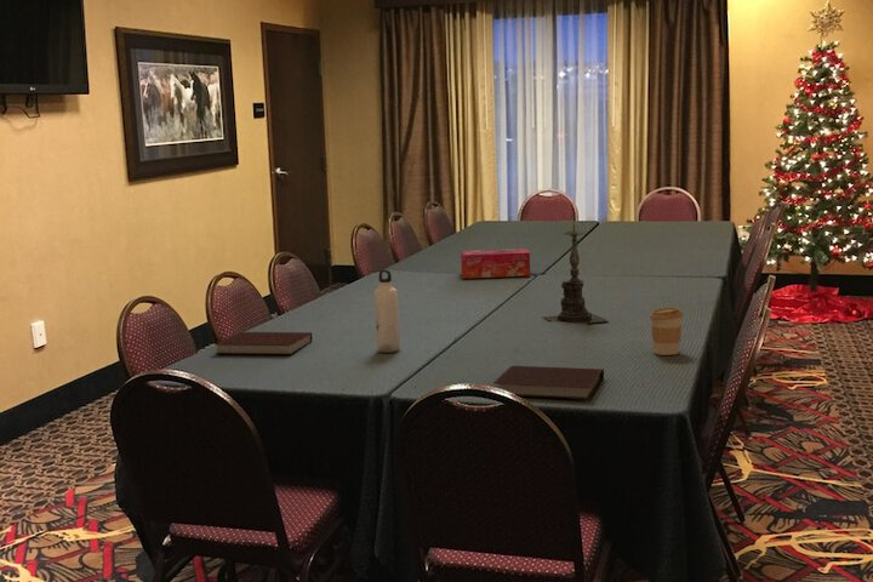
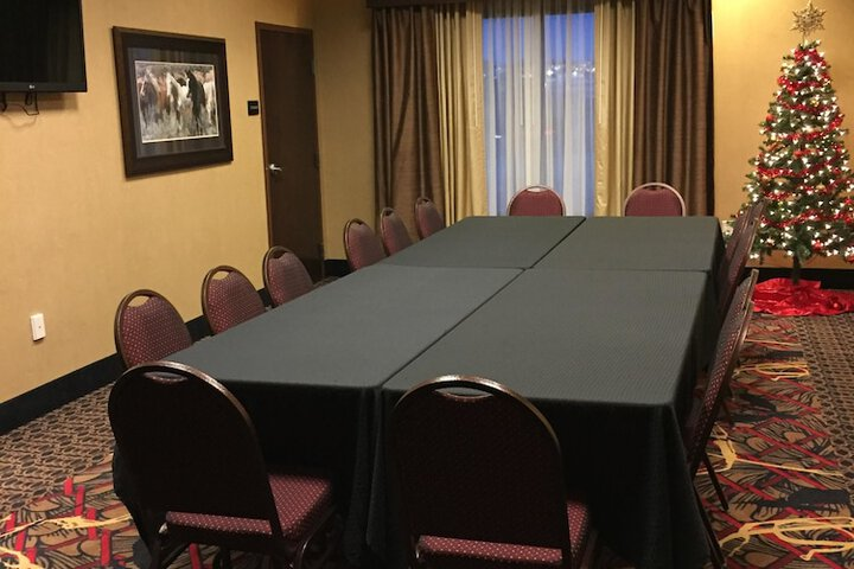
- water bottle (386, 310)
- tissue box (495, 263)
- candle holder (574, 268)
- notebook (549, 381)
- notebook (264, 342)
- coffee cup (666, 330)
